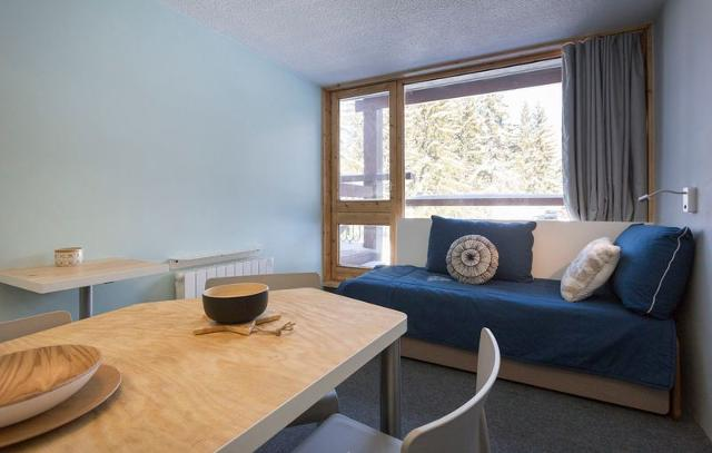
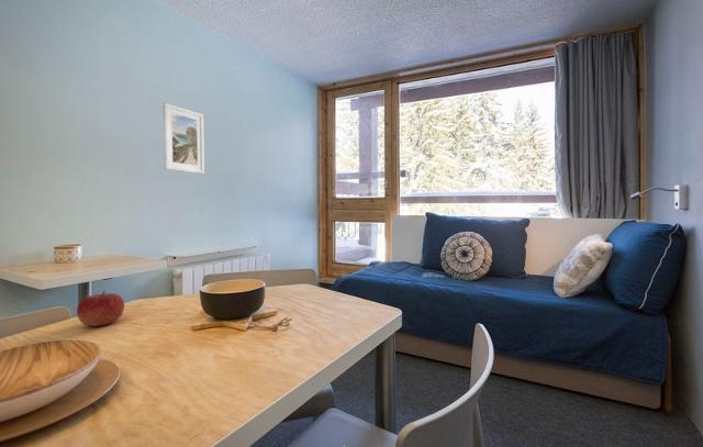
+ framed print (185, 139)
+ fruit (101, 306)
